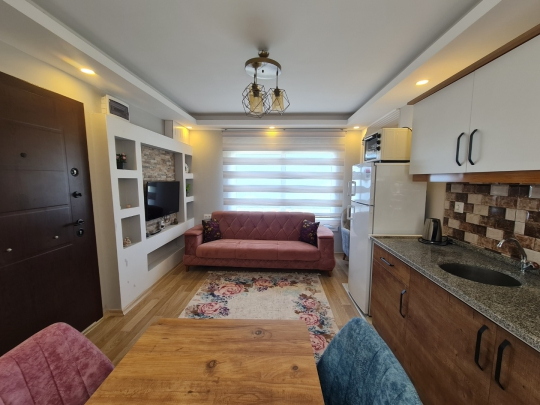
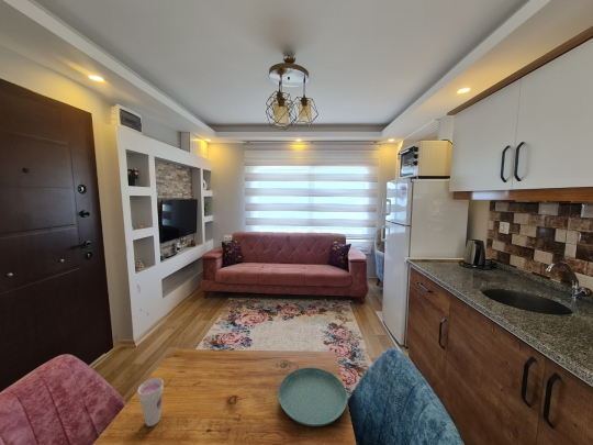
+ cup (152, 403)
+ saucer (312, 396)
